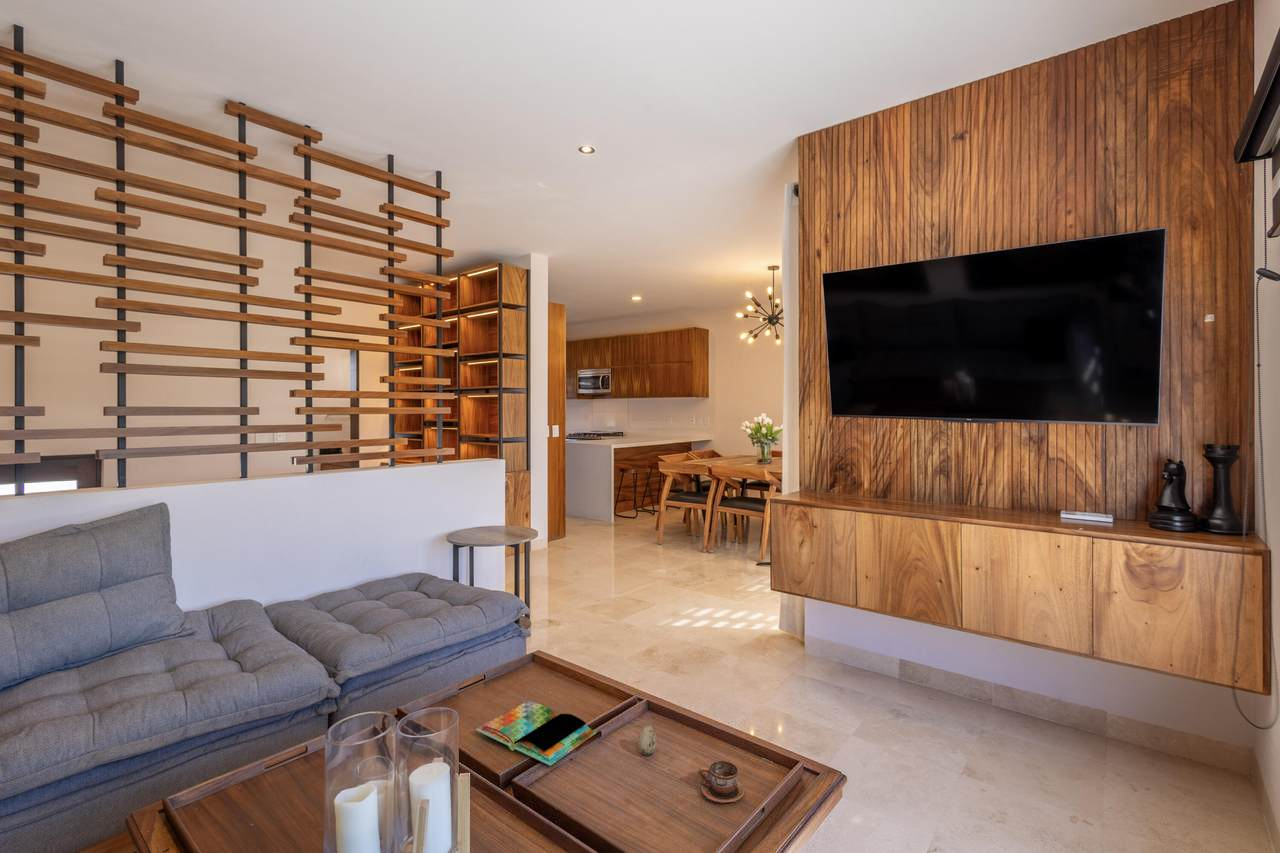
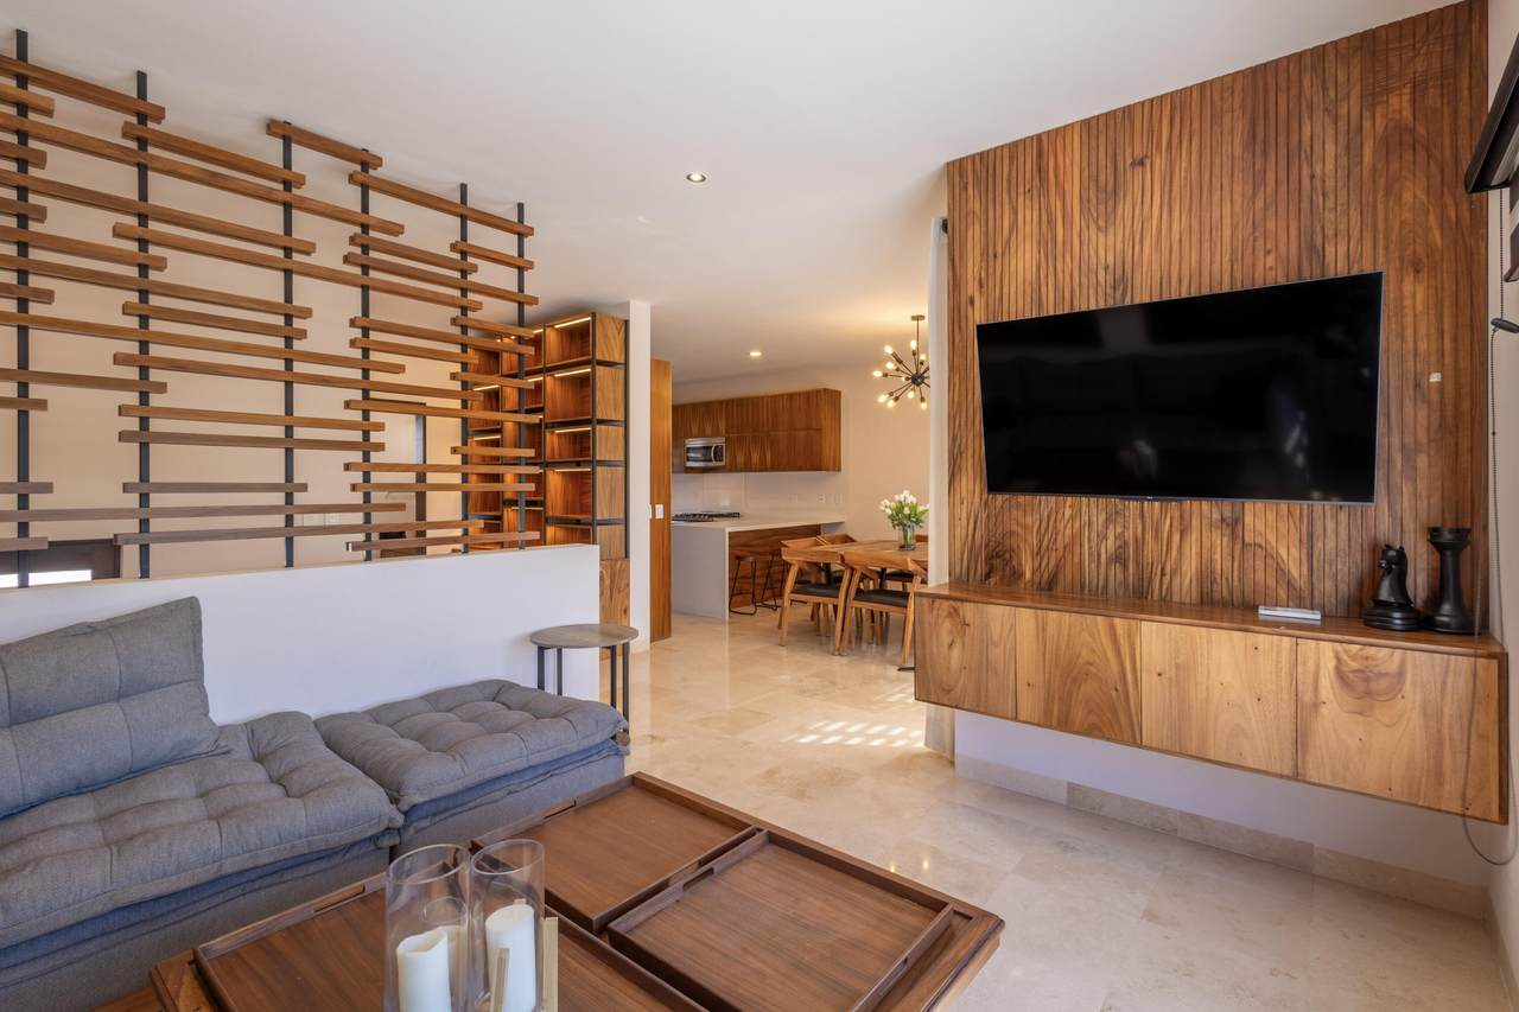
- cup (721, 779)
- speckled egg (647, 739)
- book (536, 728)
